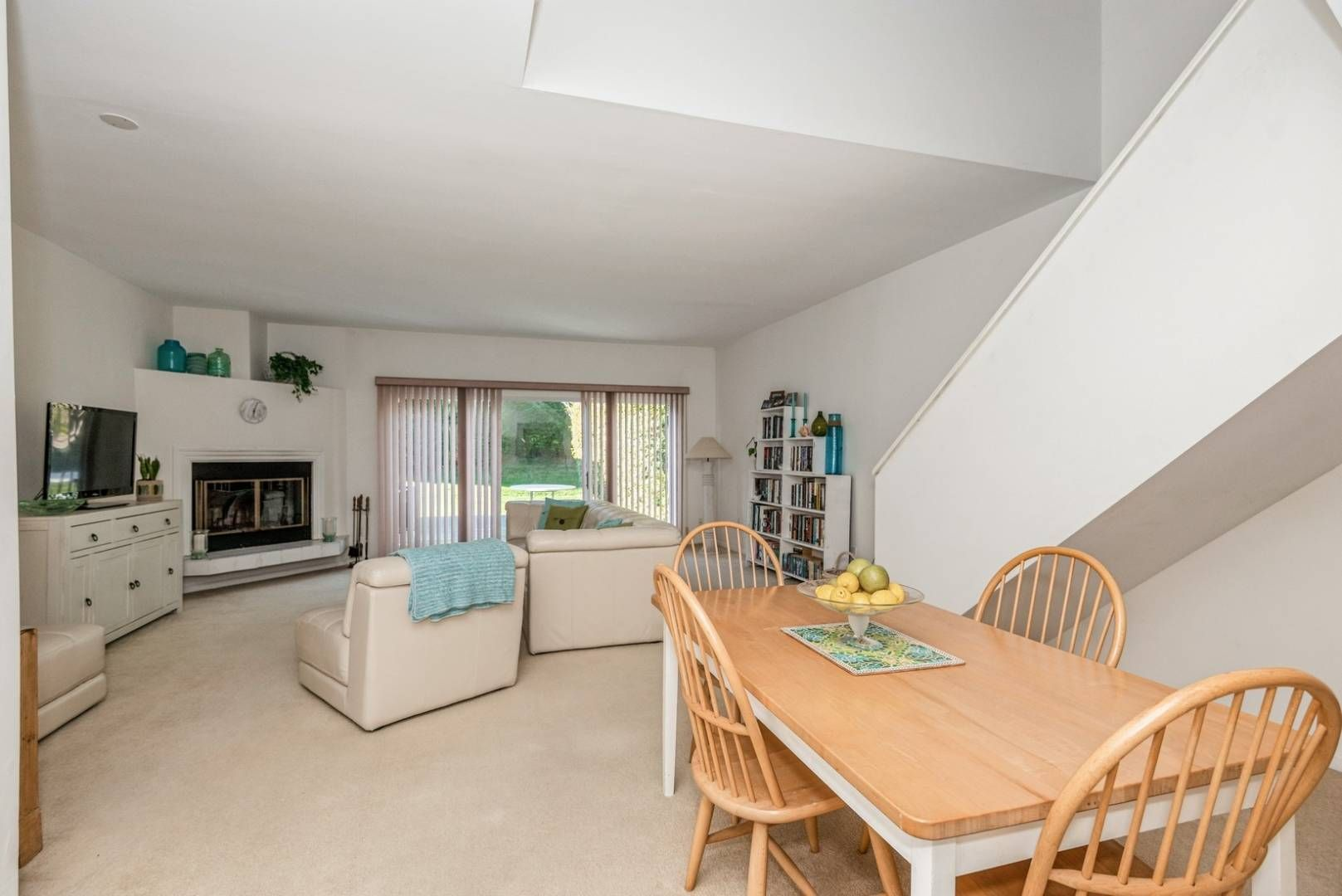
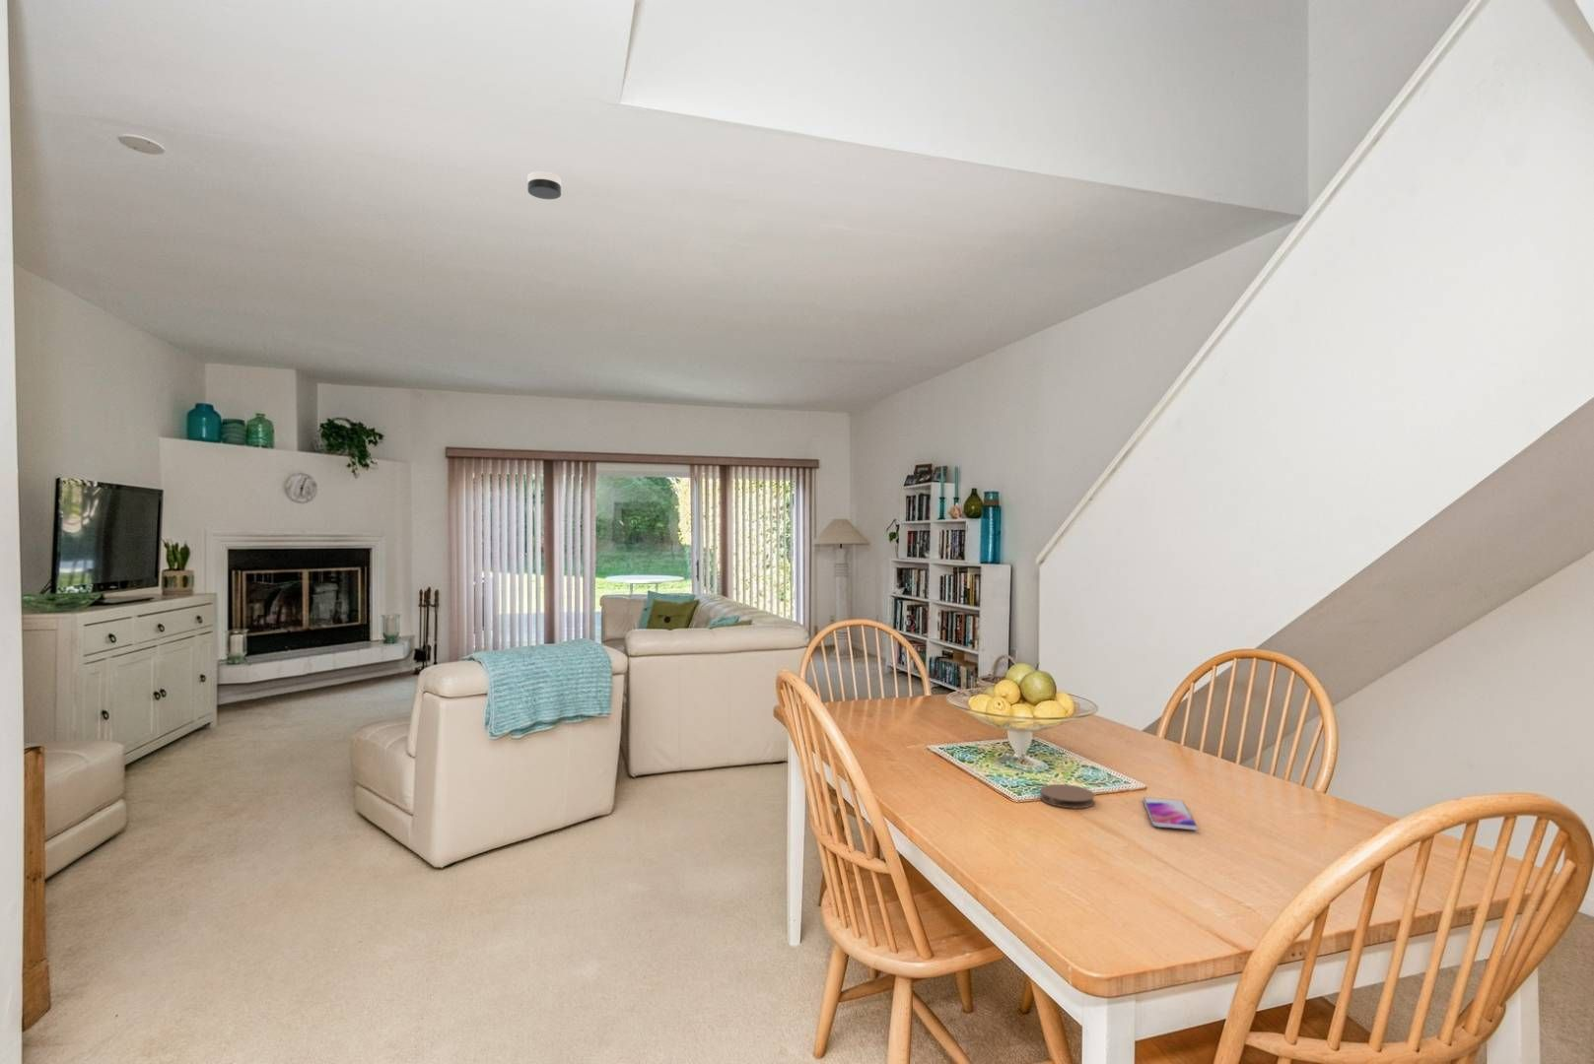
+ smoke detector (544, 185)
+ coaster (1067, 796)
+ smartphone (1168, 812)
